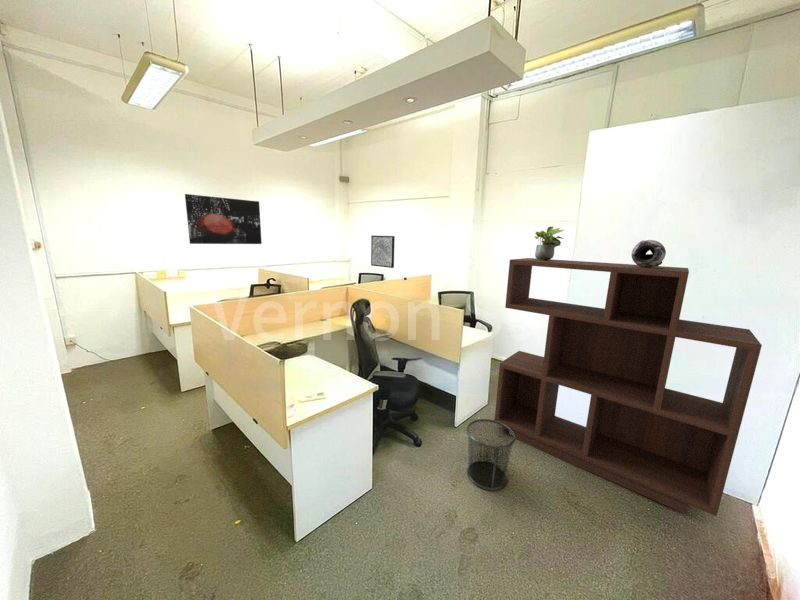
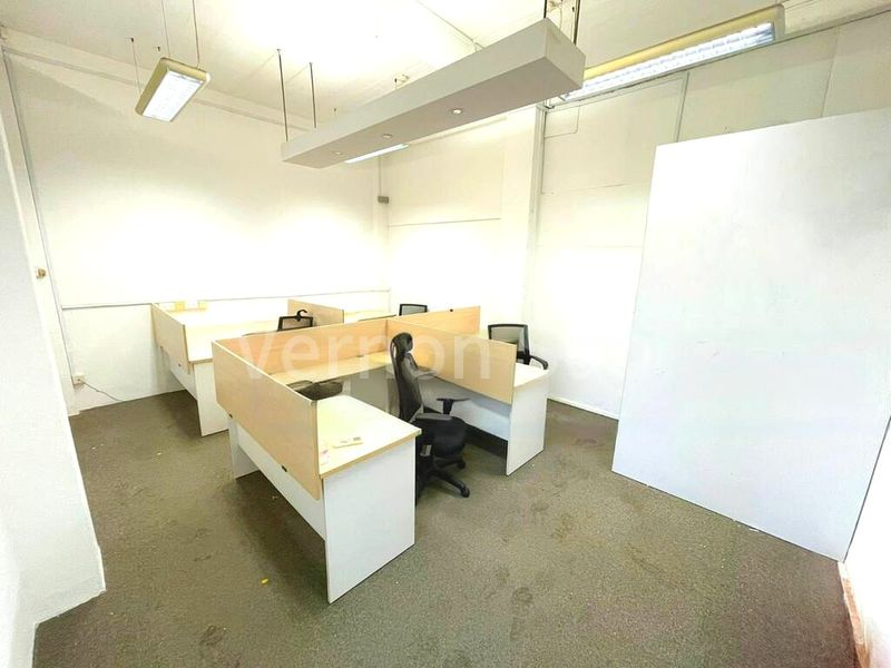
- potted plant (548, 243)
- wall art (382, 251)
- waste bin (488, 453)
- decorative vase (648, 254)
- wall art (226, 221)
- bookcase (603, 366)
